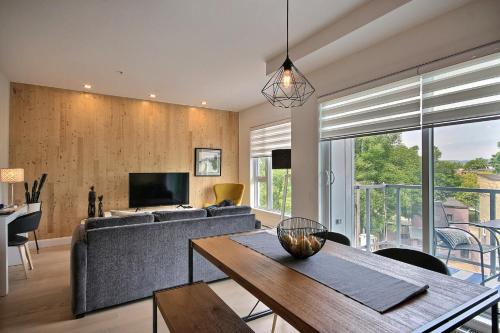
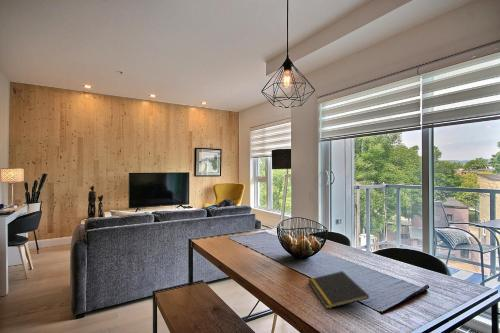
+ notepad (335, 288)
